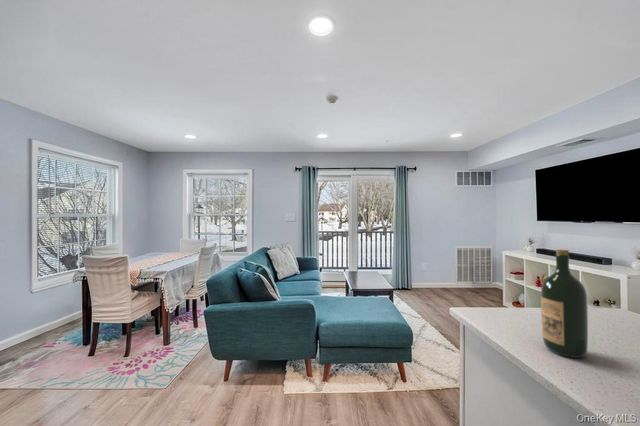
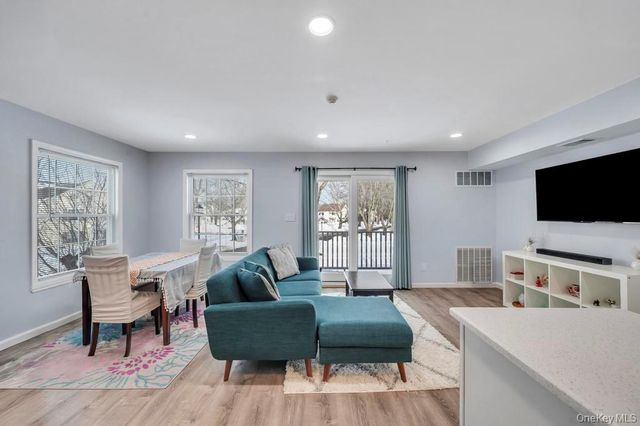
- wine bottle (563, 300)
